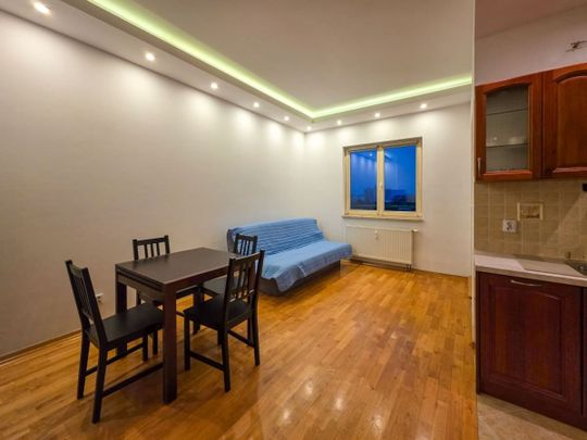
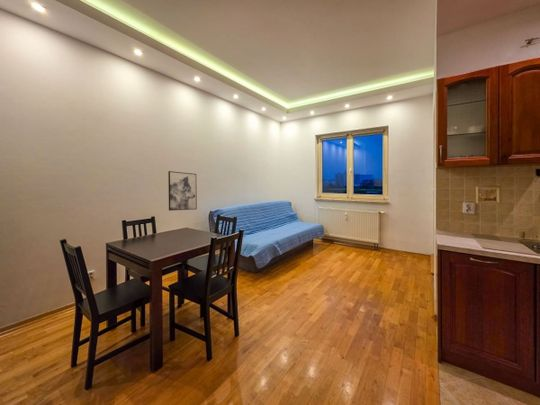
+ wall art (183, 191)
